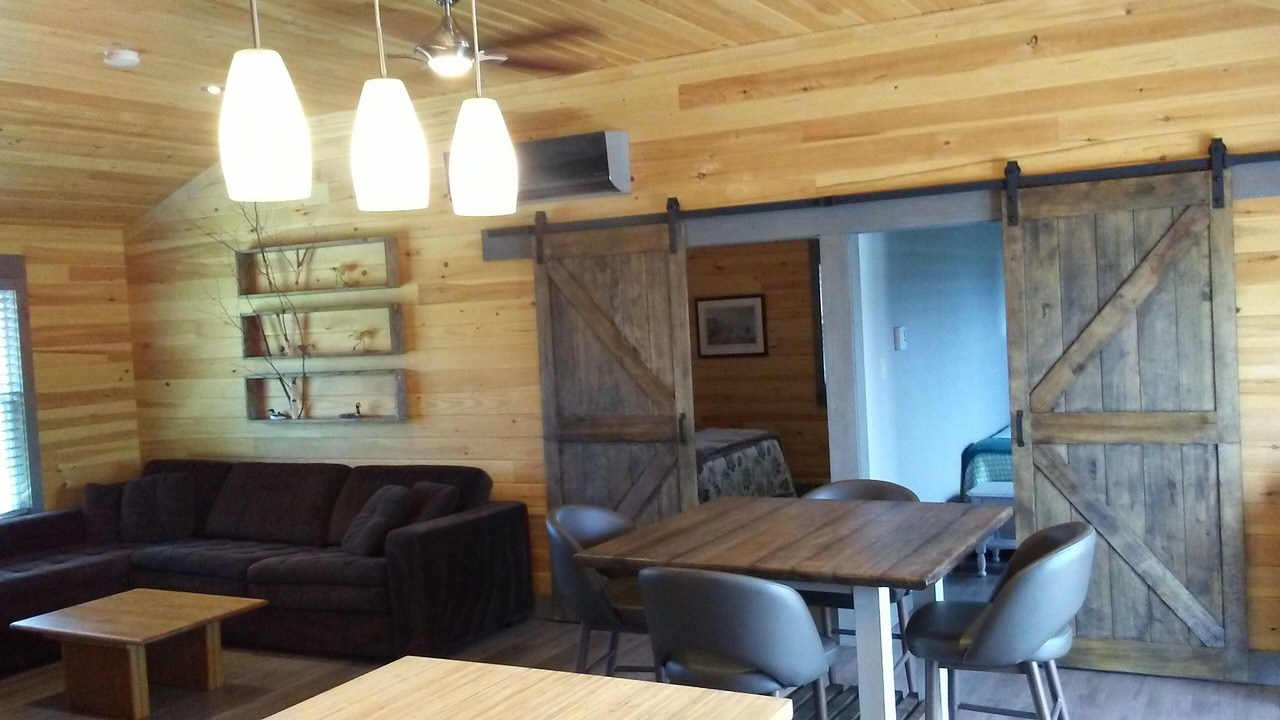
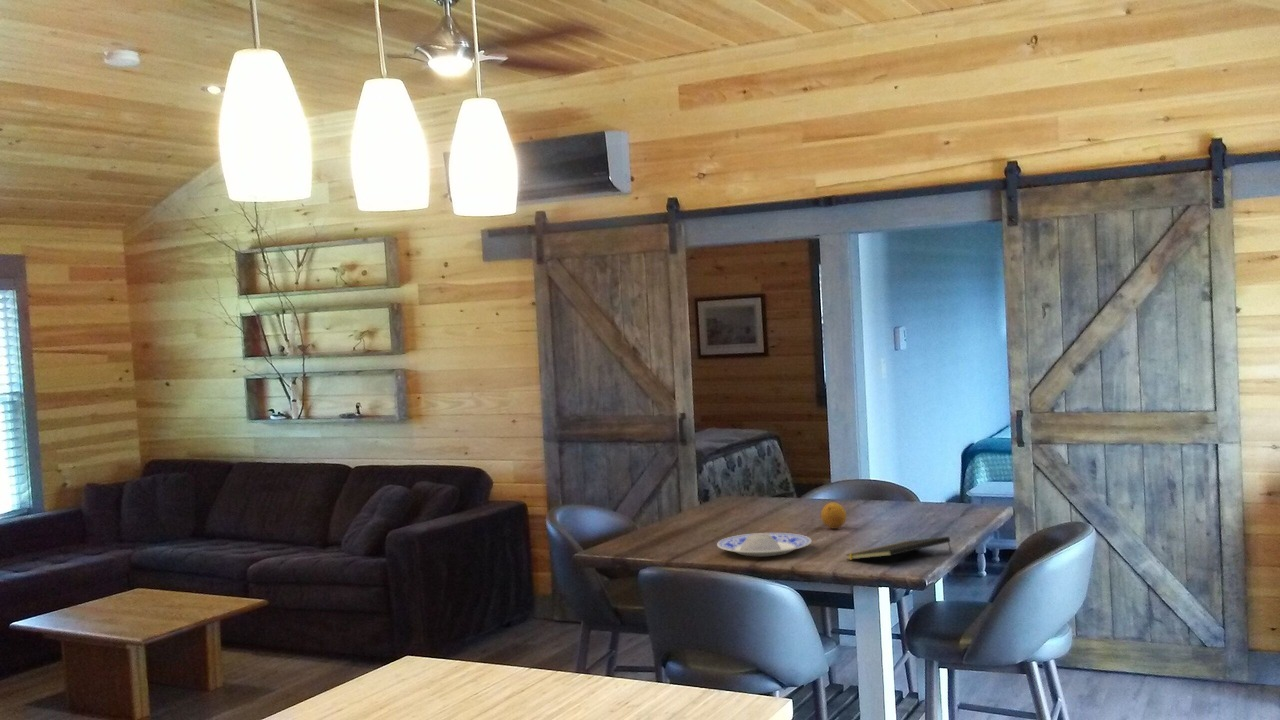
+ notepad (898, 548)
+ plate (764, 541)
+ fruit (833, 515)
